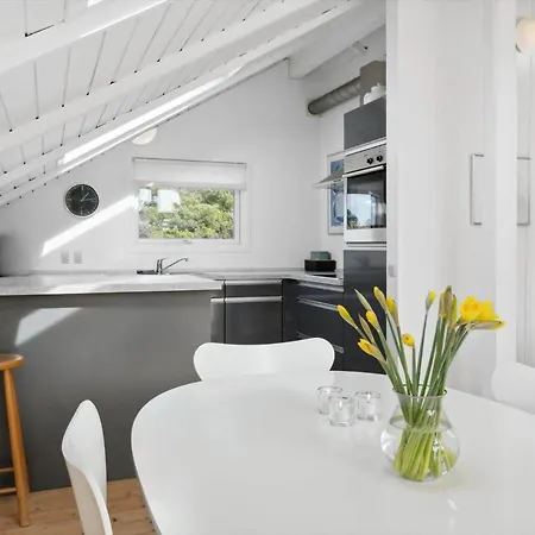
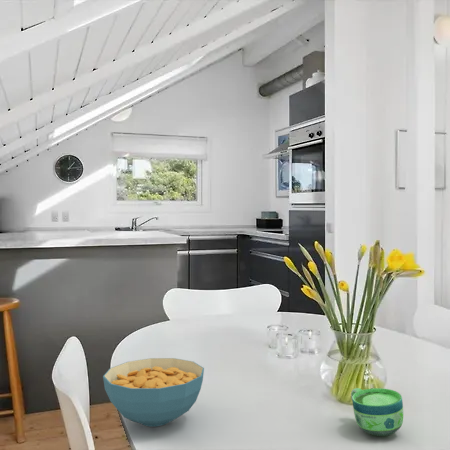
+ cereal bowl (155, 396)
+ cup (371, 410)
